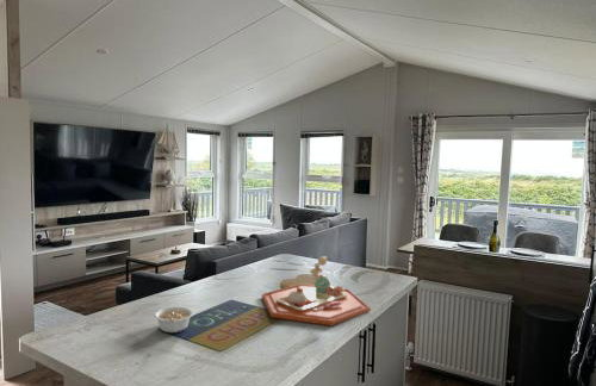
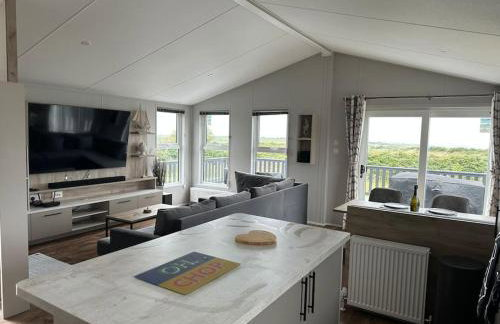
- food tray (316, 281)
- legume (174, 319)
